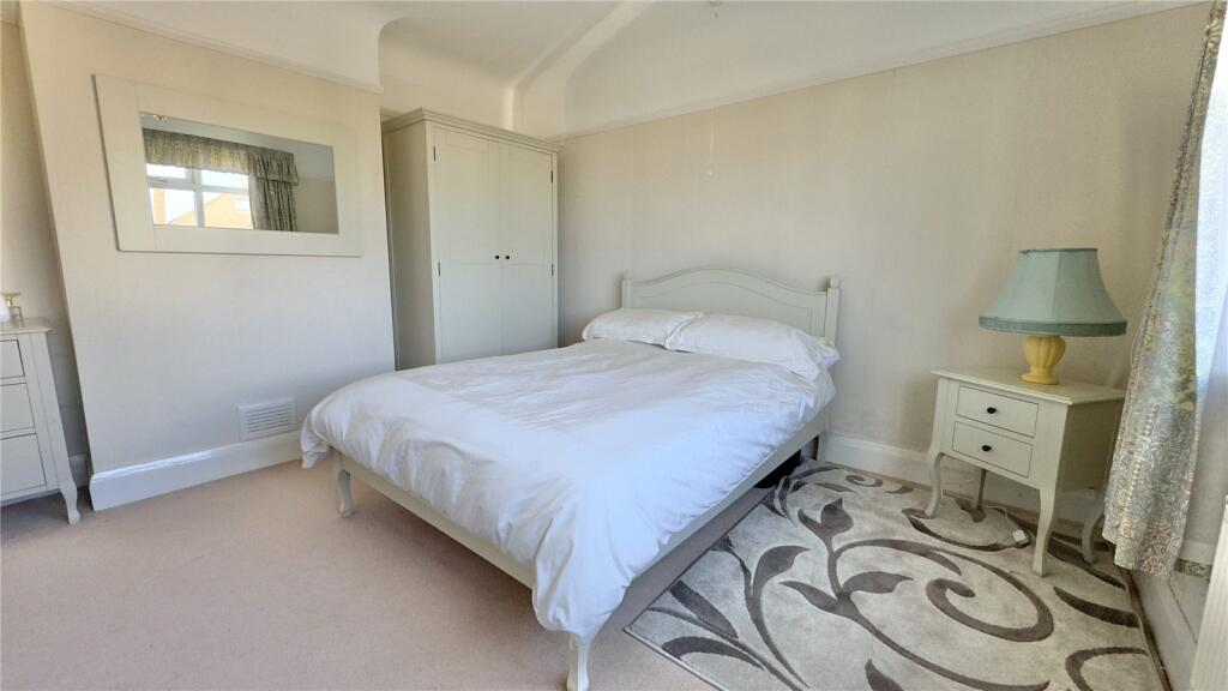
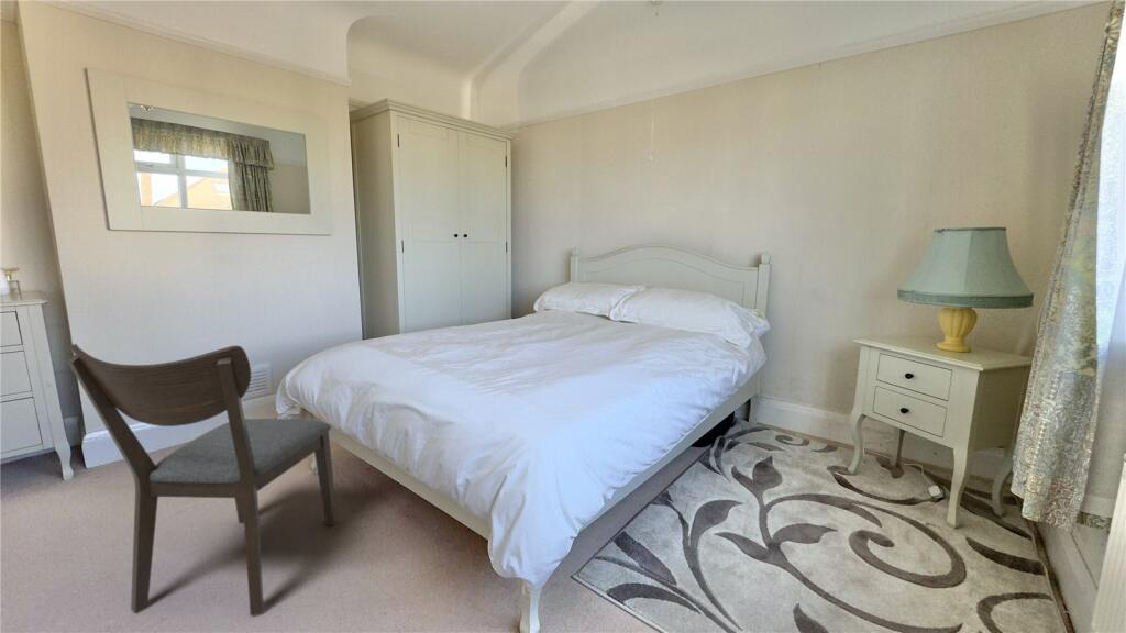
+ chair (228, 454)
